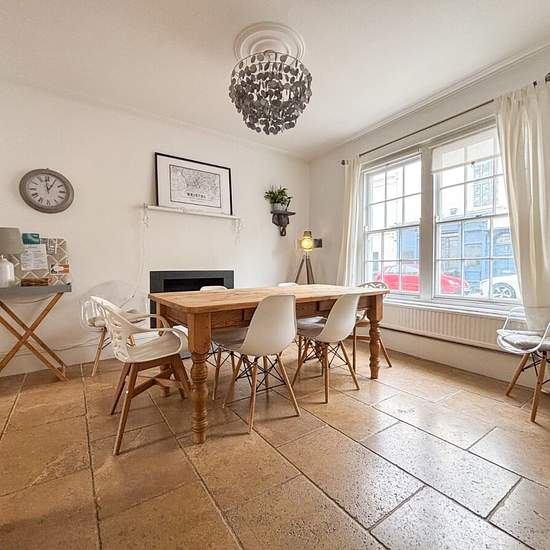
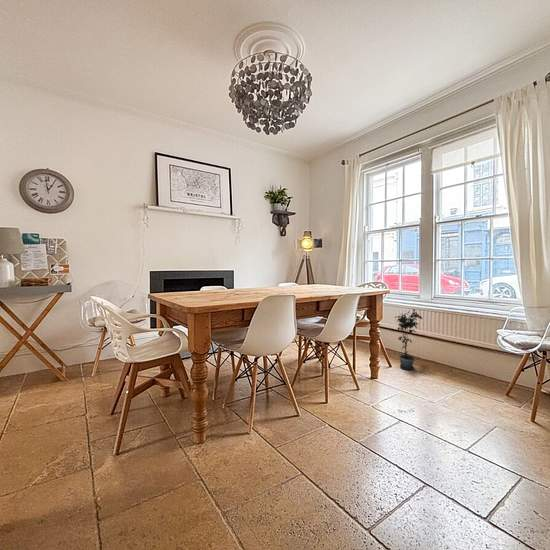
+ potted plant (407, 338)
